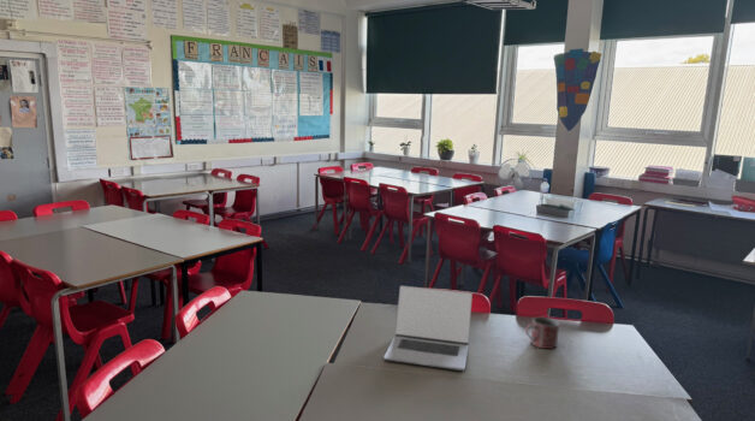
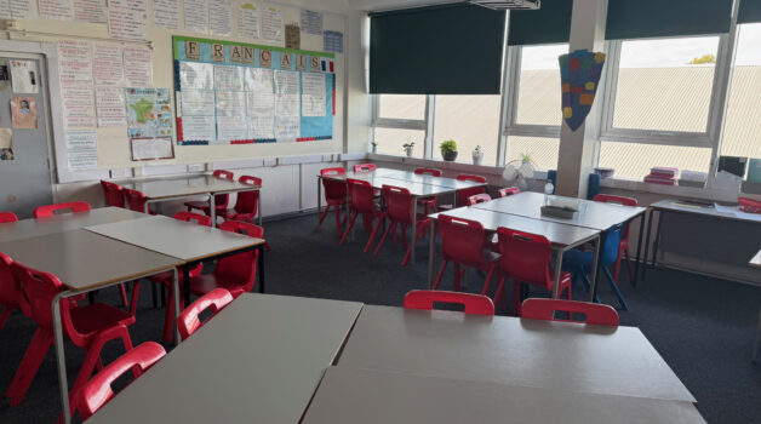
- laptop (429, 325)
- mug (540, 332)
